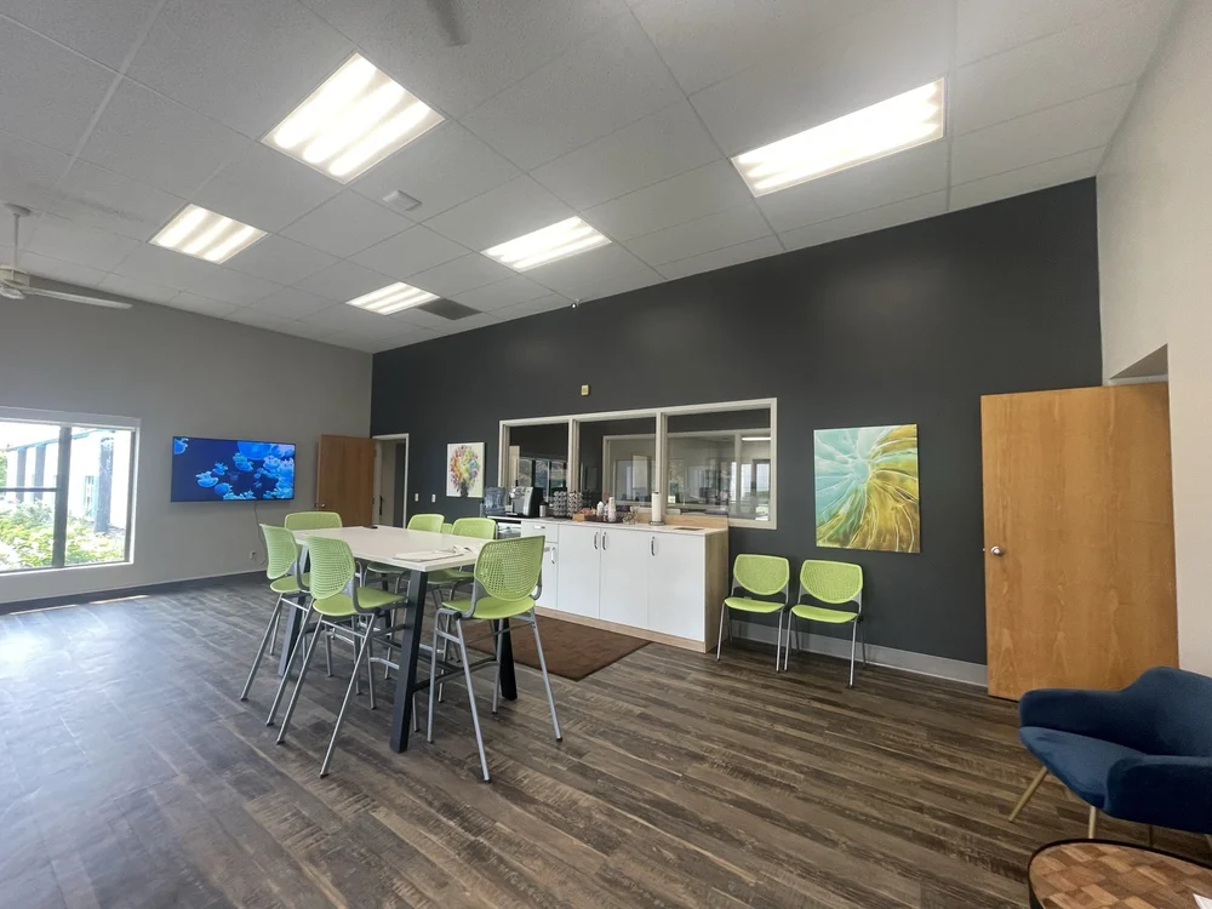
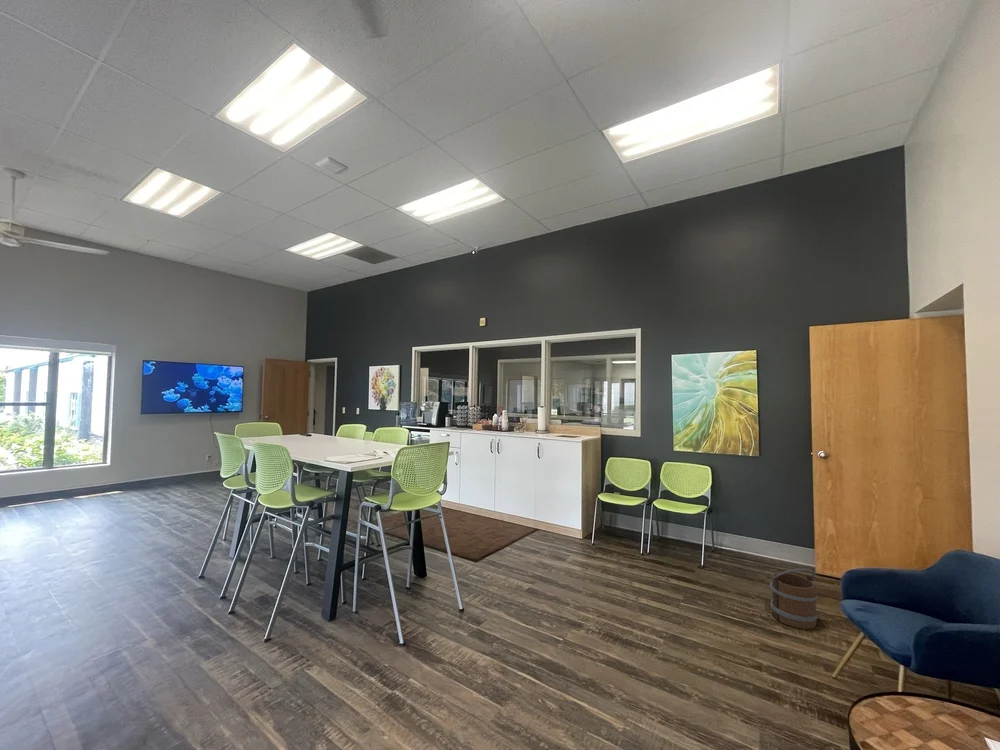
+ bucket (793, 590)
